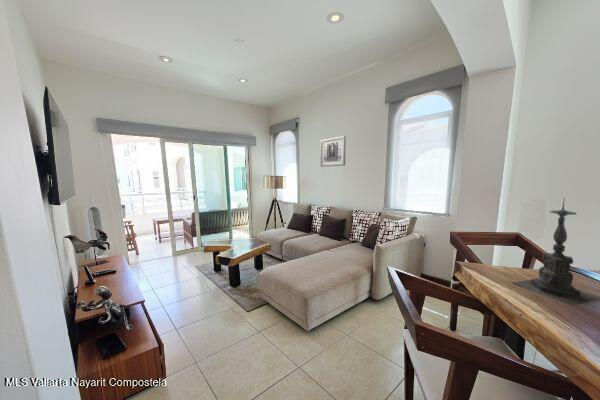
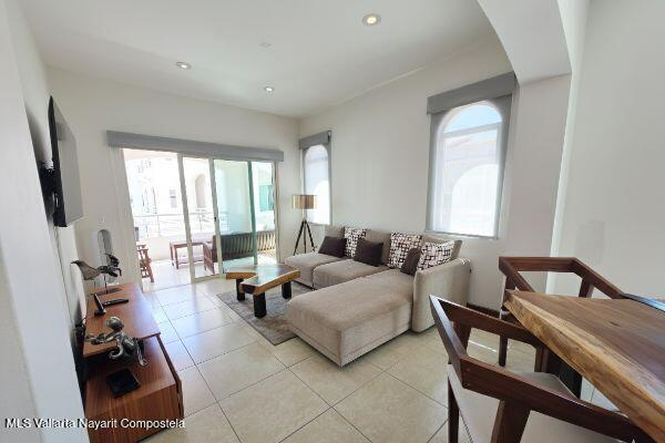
- candle holder (560, 245)
- wall art (332, 152)
